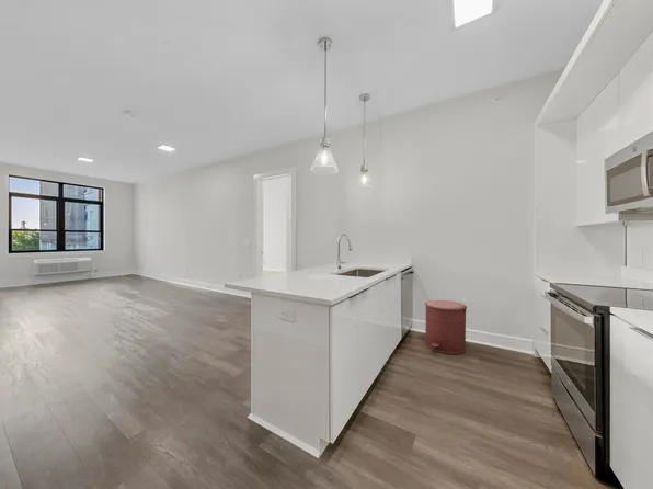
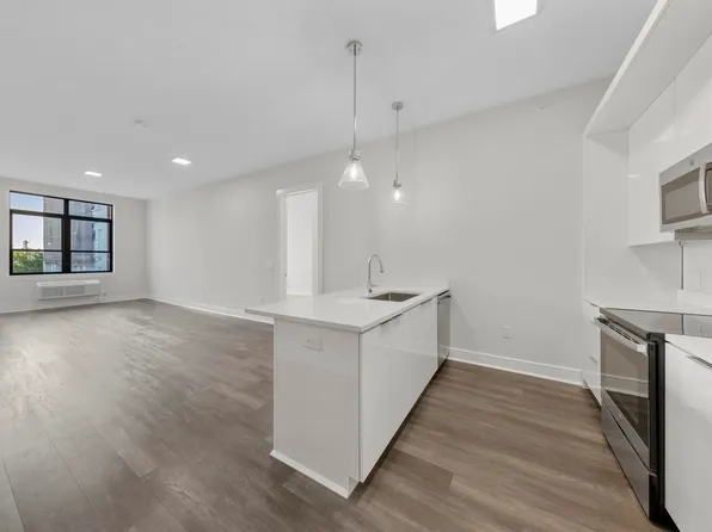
- trash can (445, 325)
